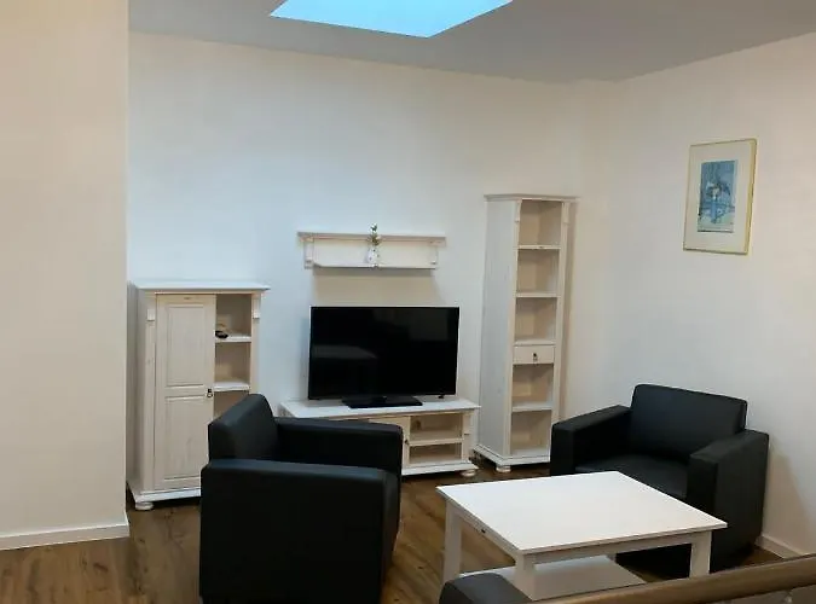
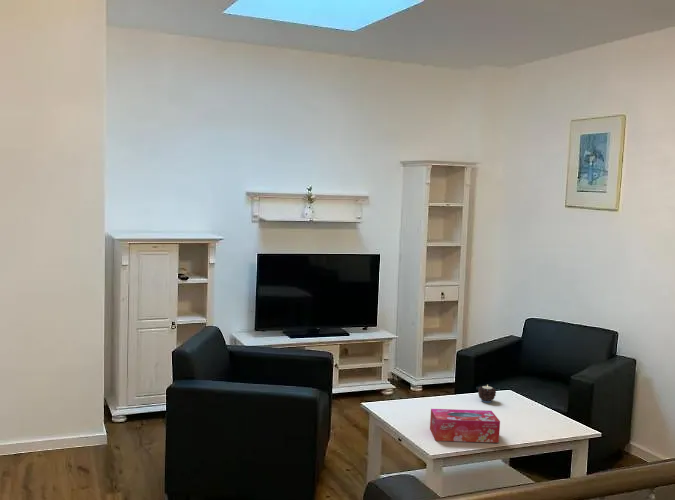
+ candle (487, 392)
+ tissue box (464, 425)
